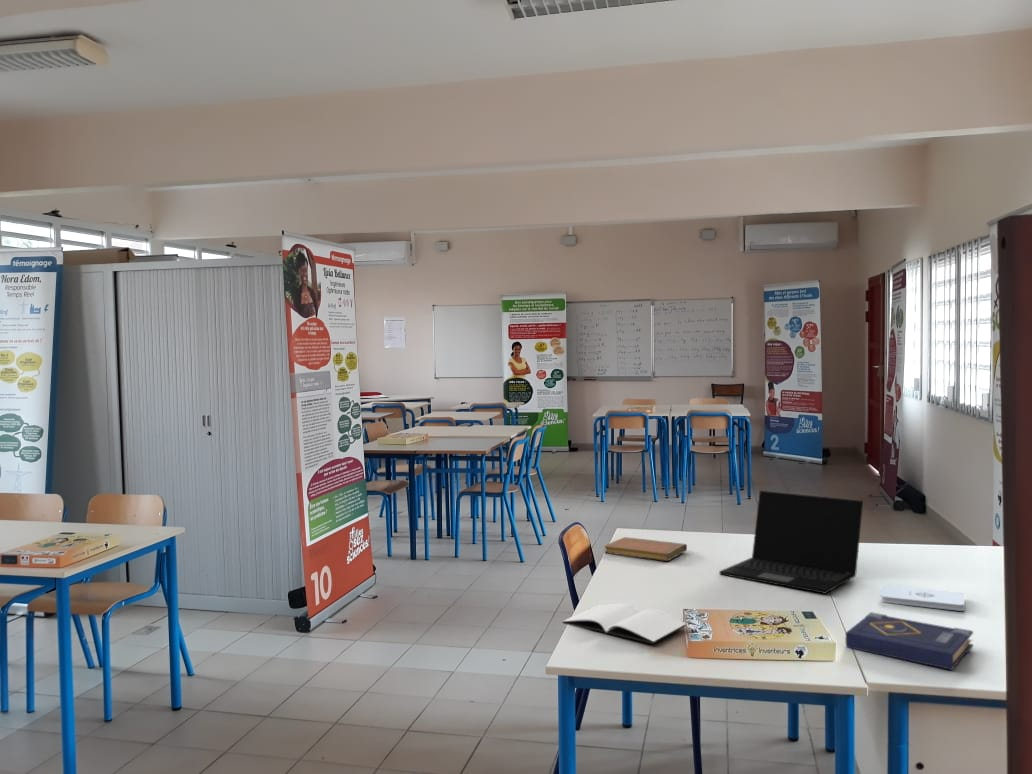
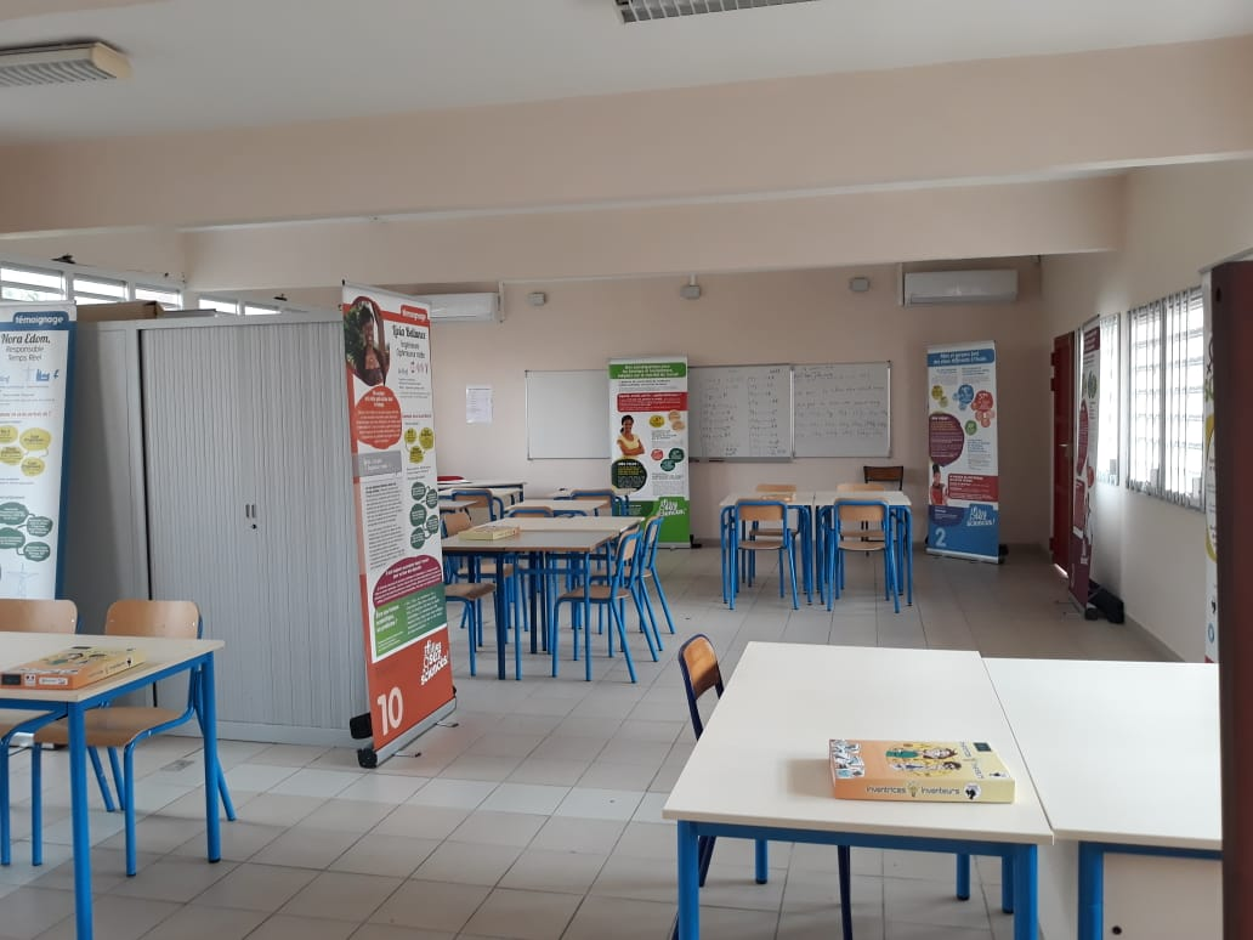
- book (623, 619)
- notepad (922, 597)
- book (908, 639)
- notebook (645, 548)
- laptop (791, 537)
